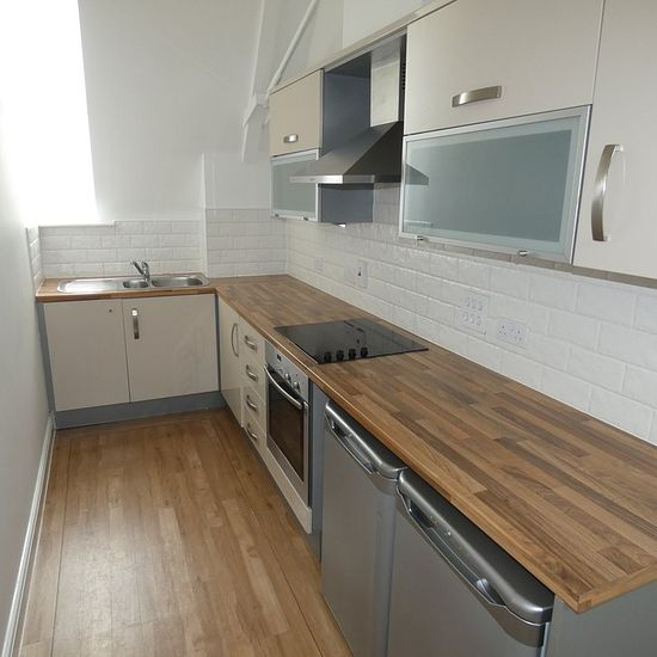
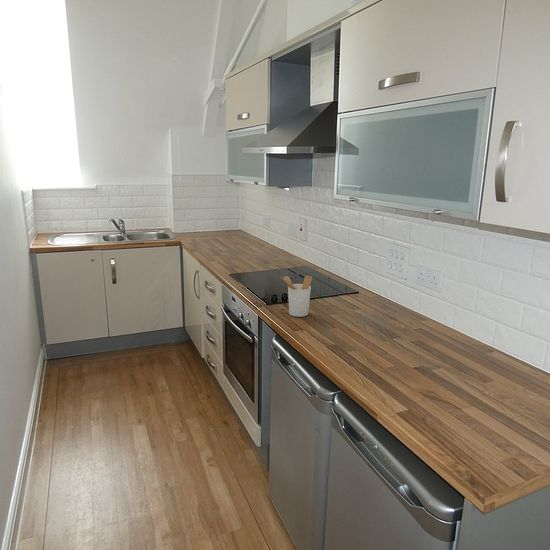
+ utensil holder (294, 294)
